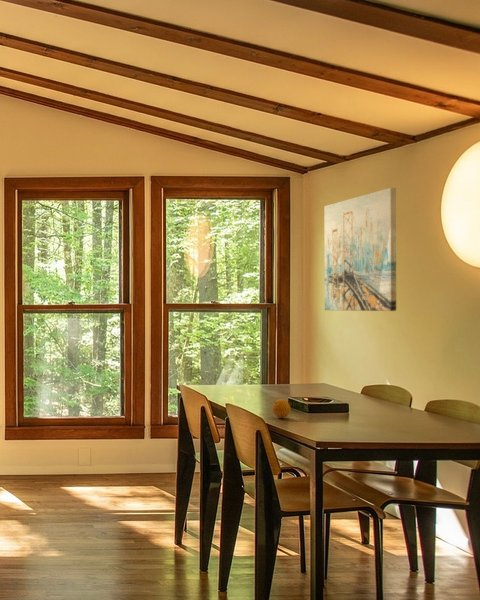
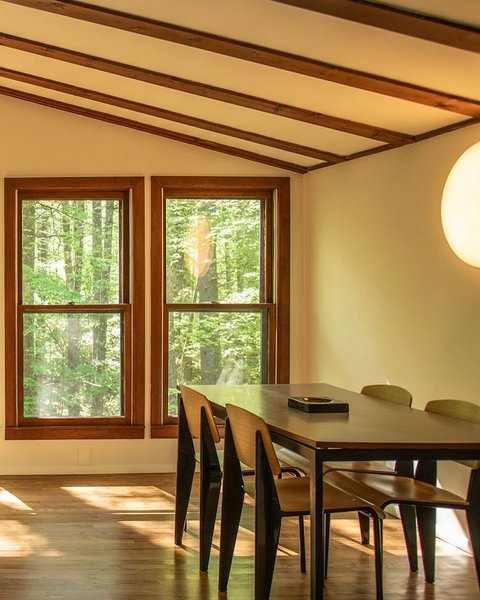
- fruit (281, 408)
- wall art (357, 254)
